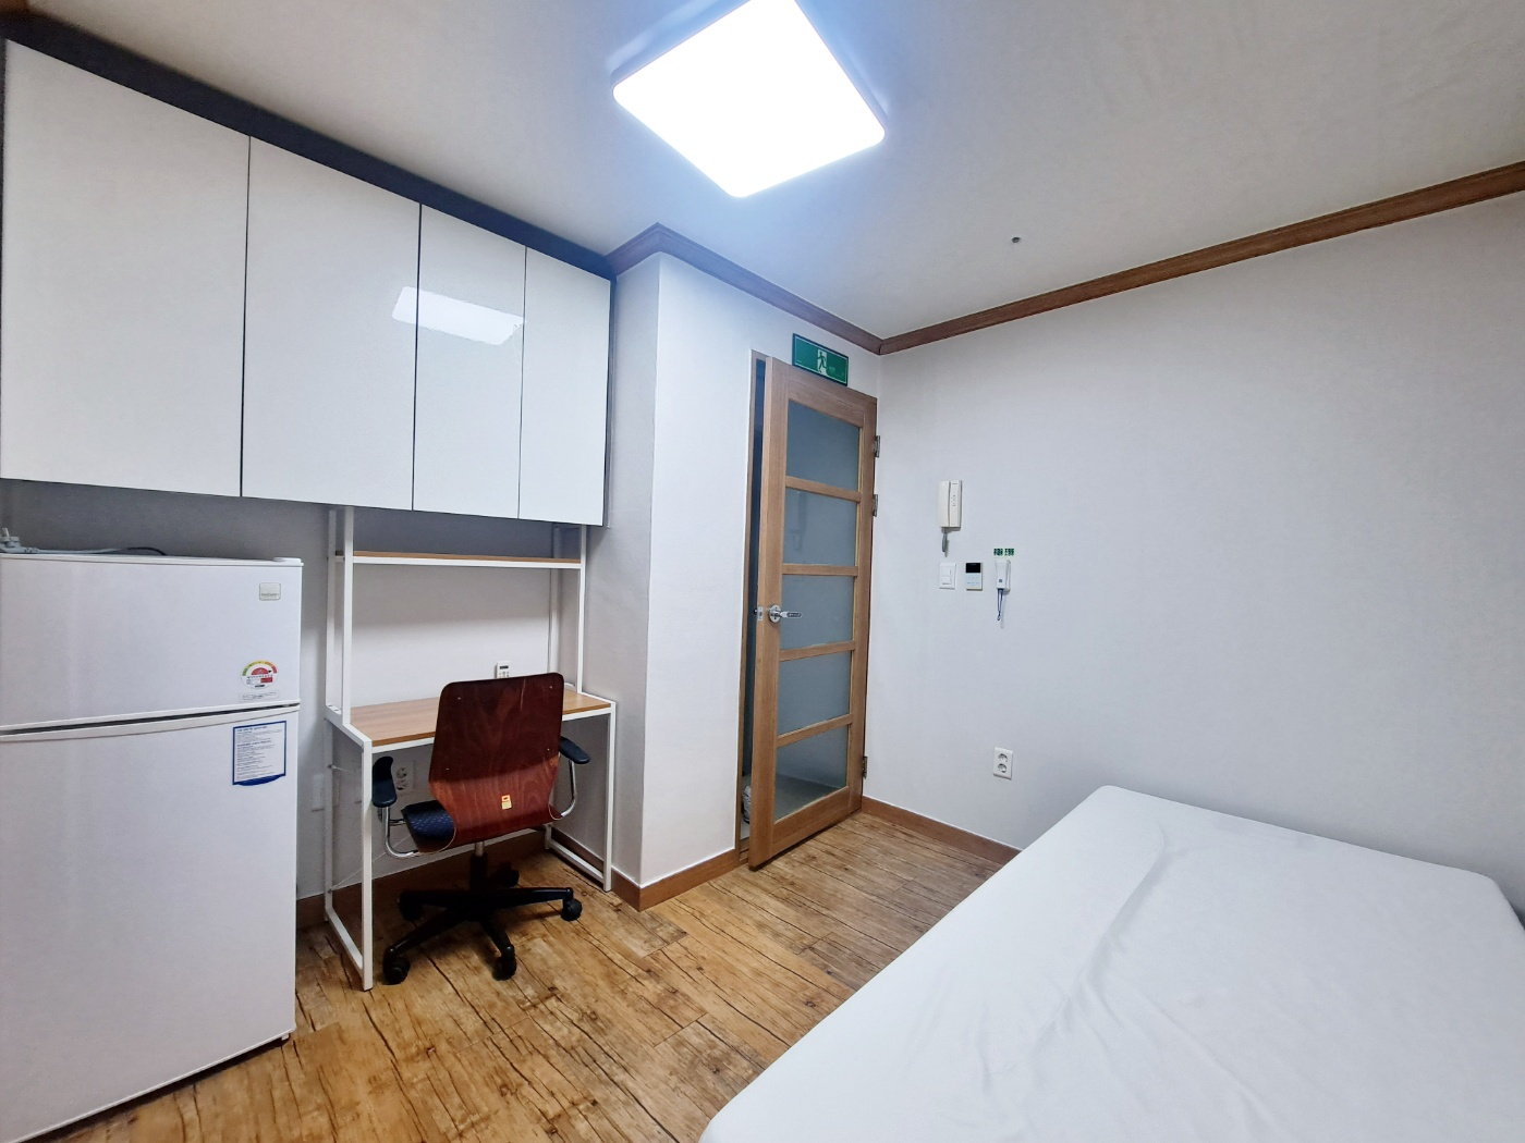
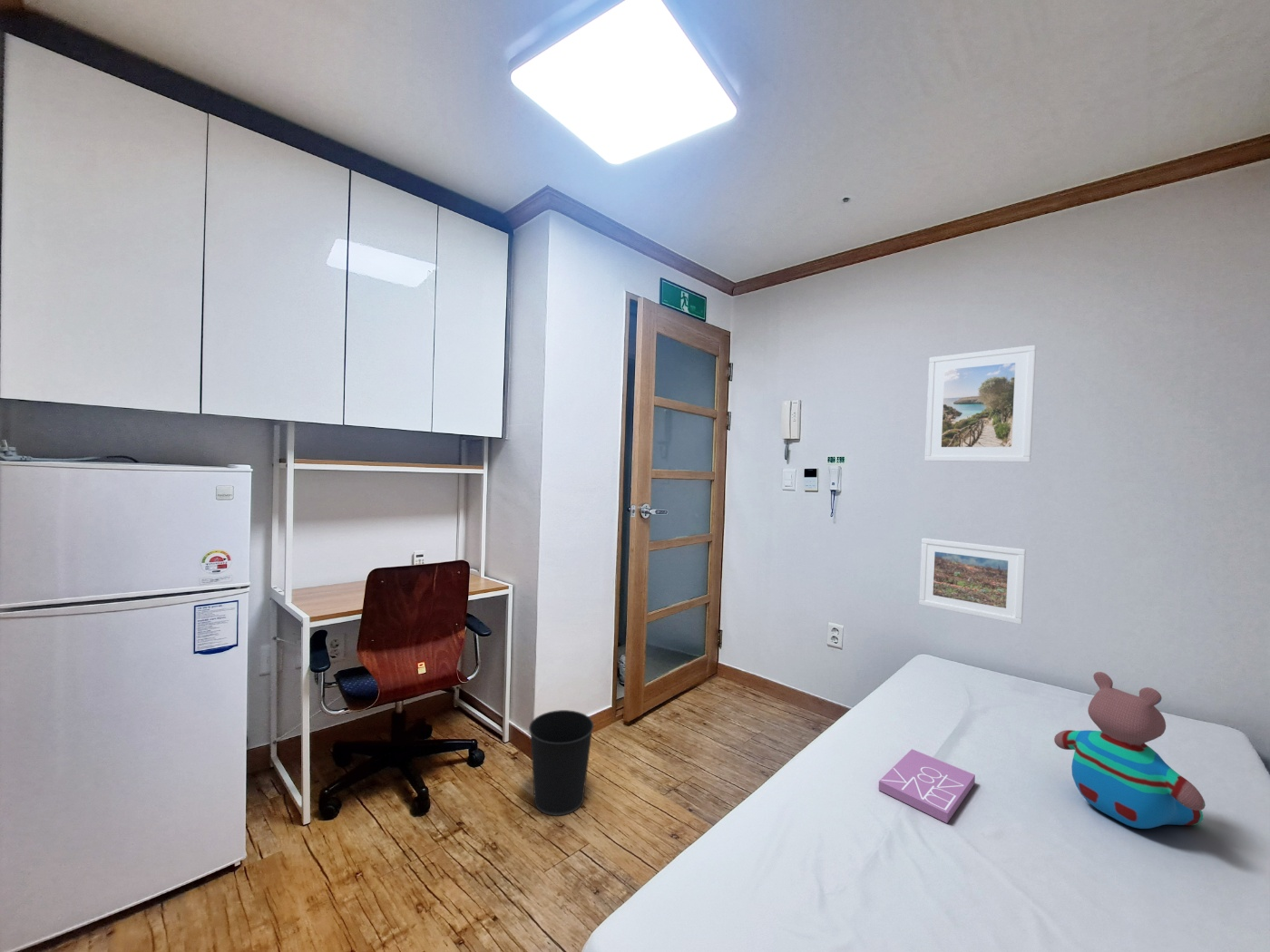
+ book (927, 782)
+ wastebasket (560, 762)
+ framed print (969, 578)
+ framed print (976, 406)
+ teddy bear (1135, 745)
